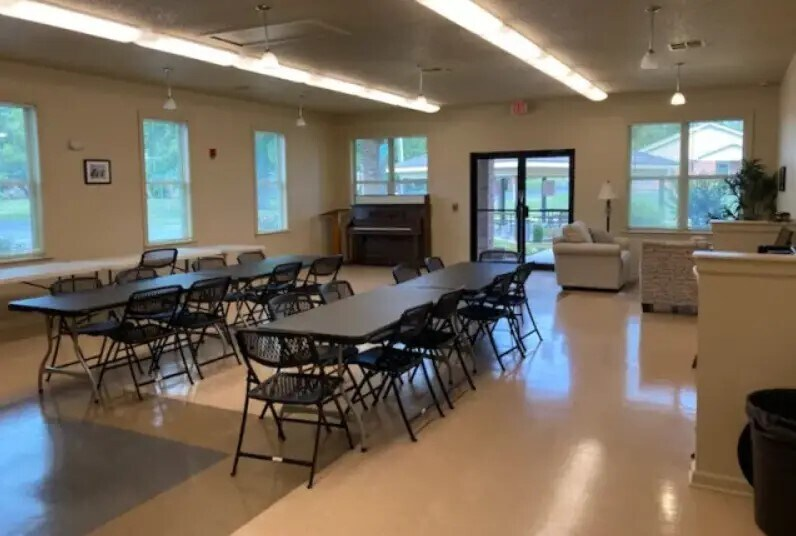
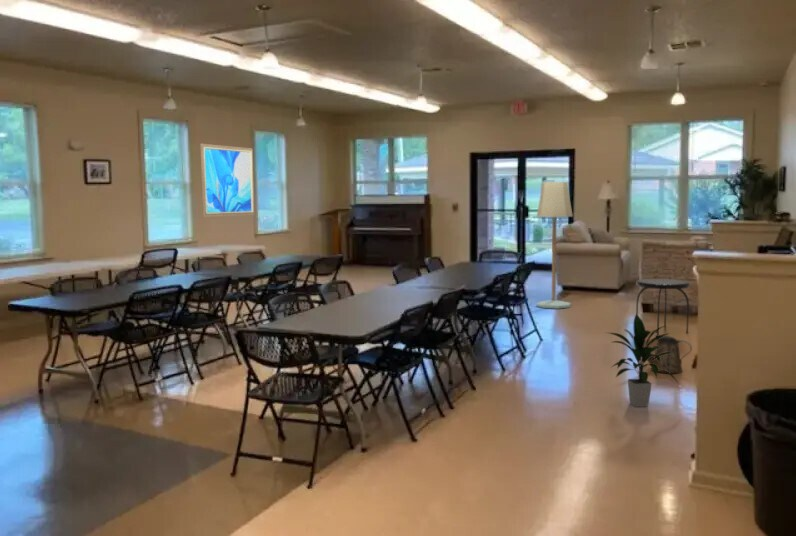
+ side table (659, 304)
+ watering can (657, 350)
+ indoor plant (643, 361)
+ wall art (229, 181)
+ floor lamp (554, 244)
